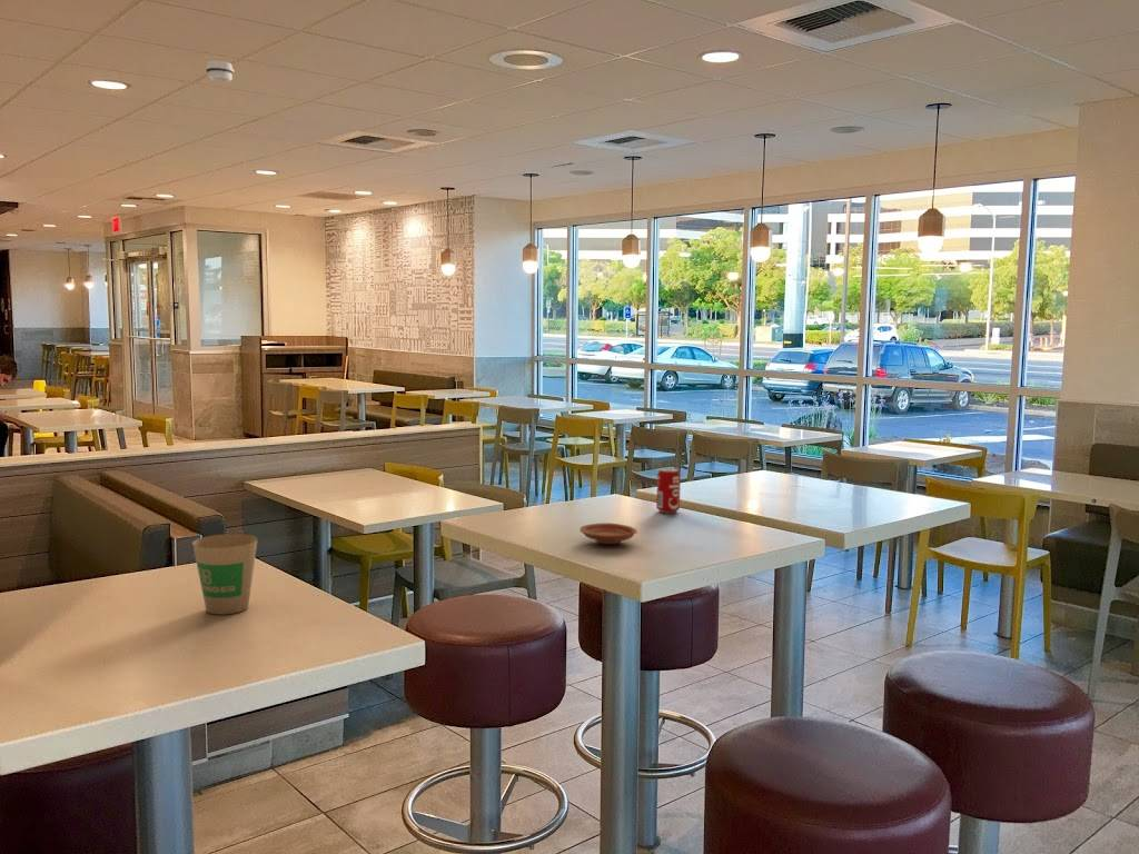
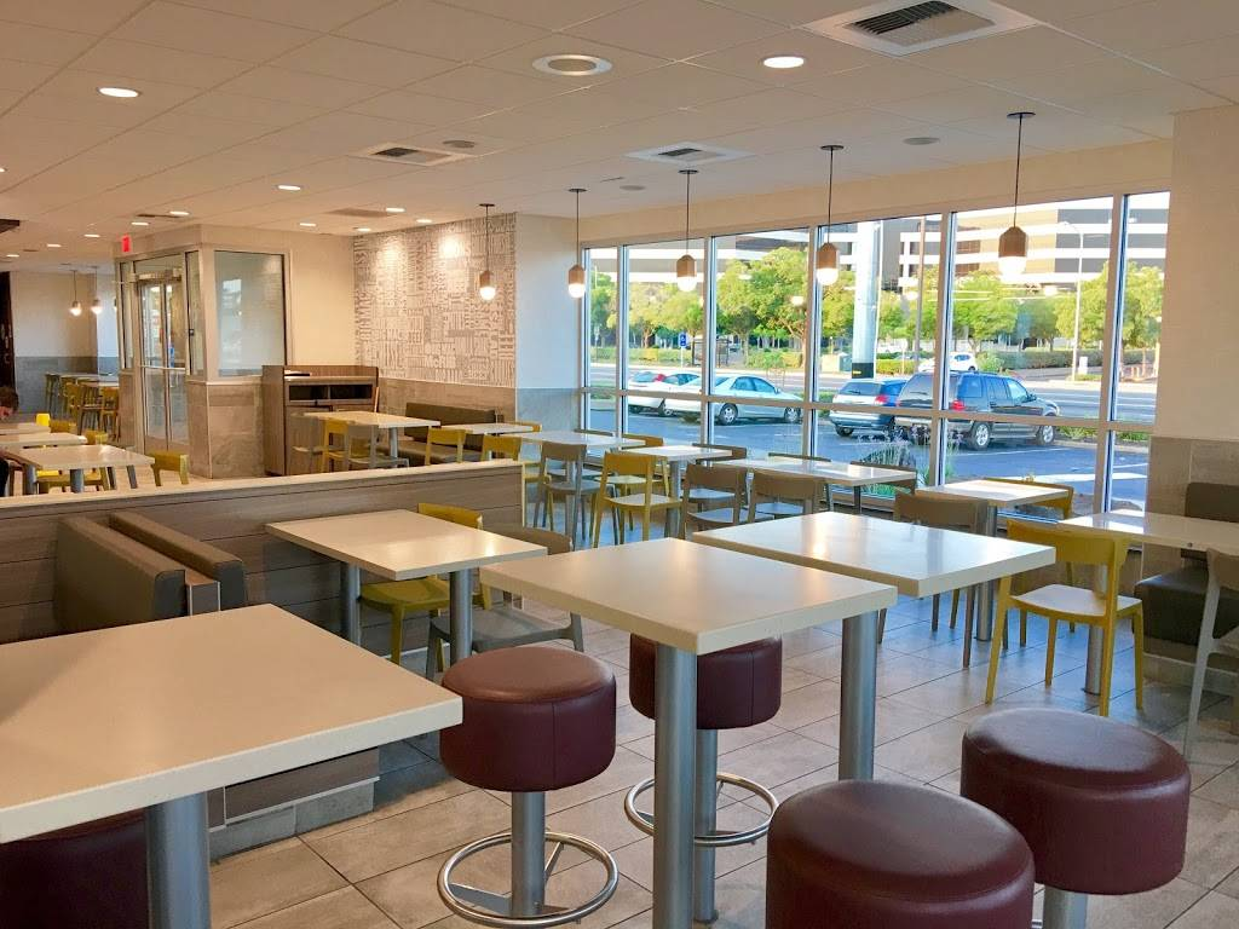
- smoke detector (219, 71)
- beverage can (667, 489)
- plate (607, 535)
- paper cup (226, 574)
